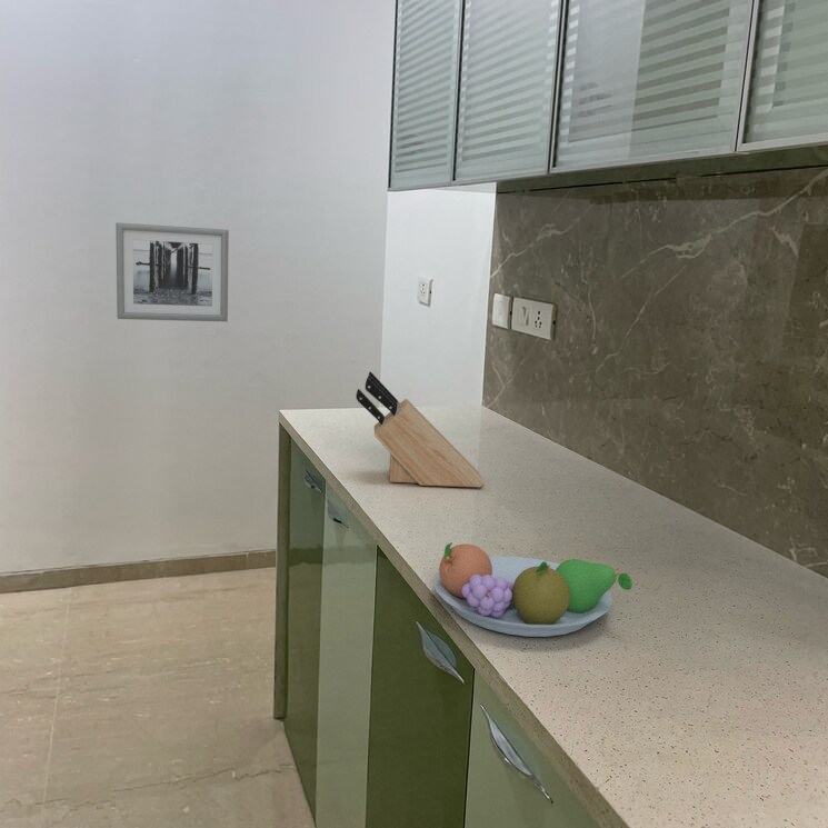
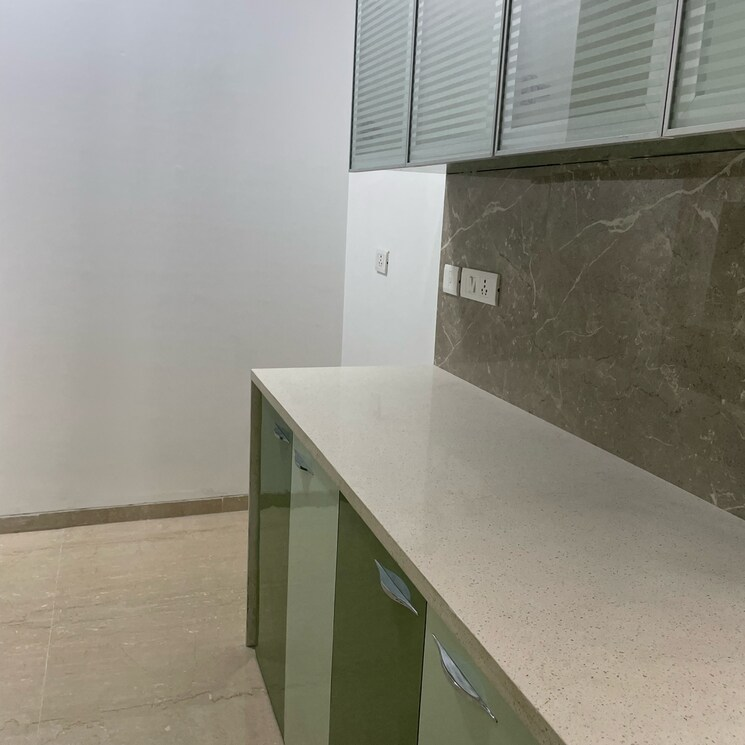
- wall art (173, 273)
- knife block (420, 428)
- fruit bowl (529, 573)
